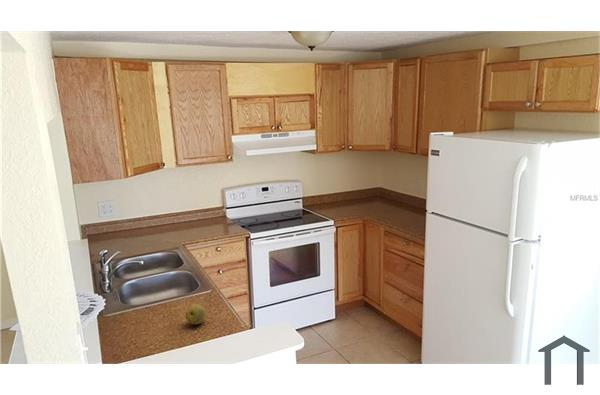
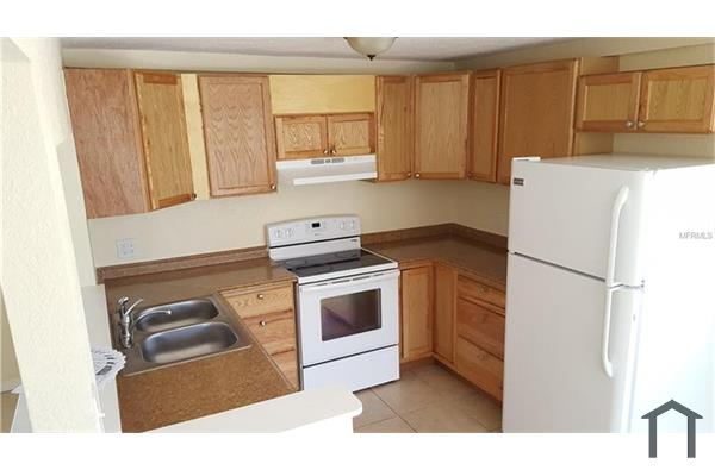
- fruit (195, 314)
